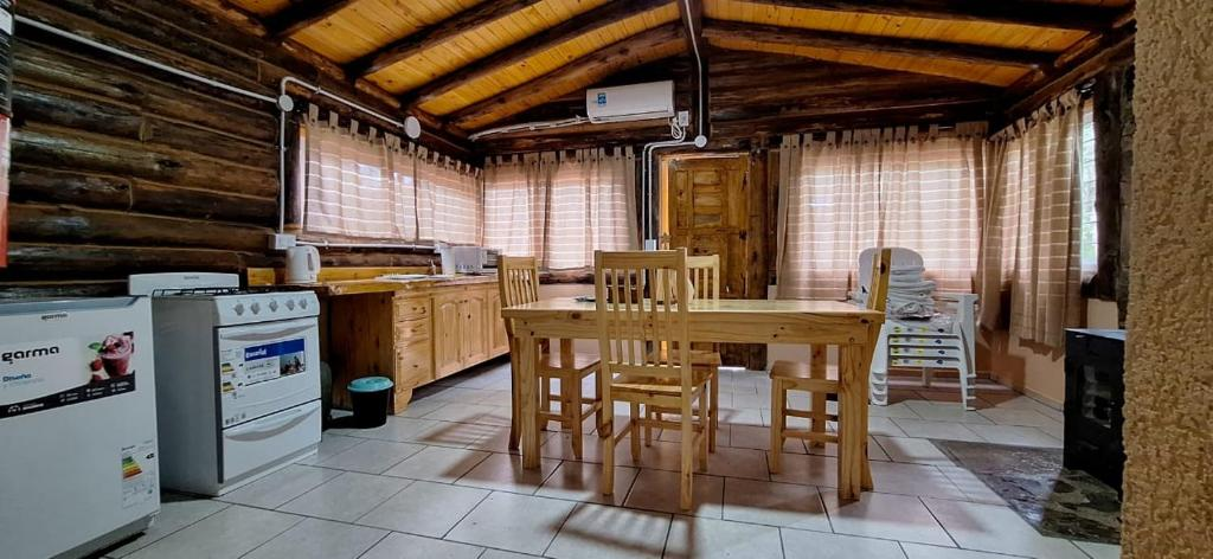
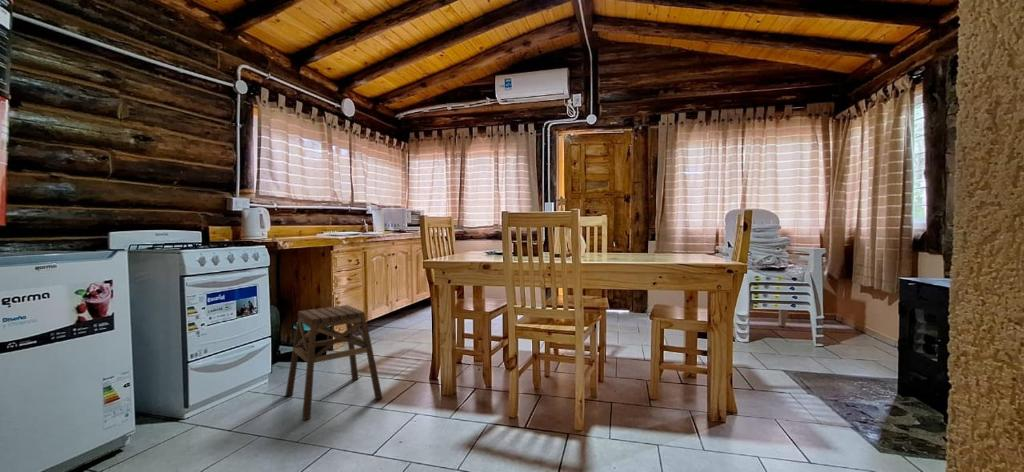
+ stool (332, 354)
